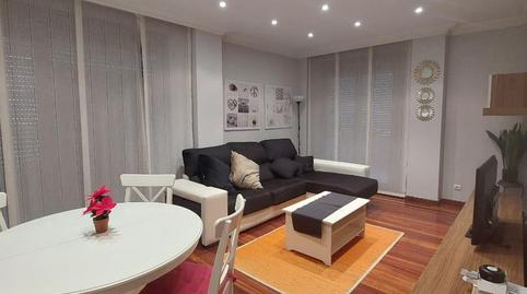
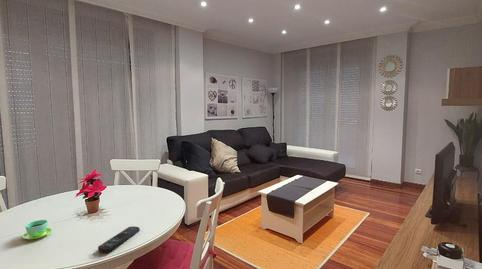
+ cup (37, 229)
+ remote control (120, 237)
